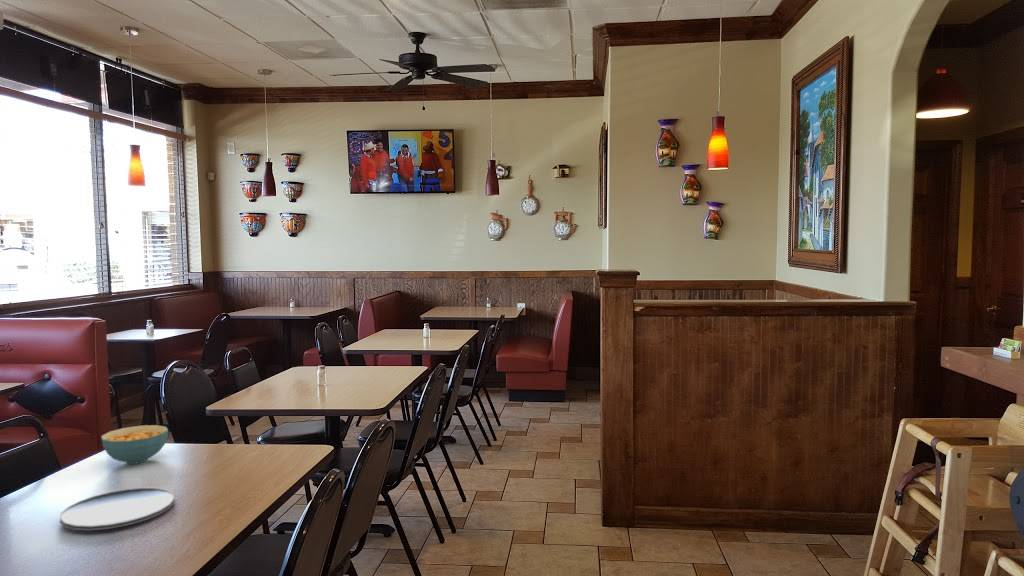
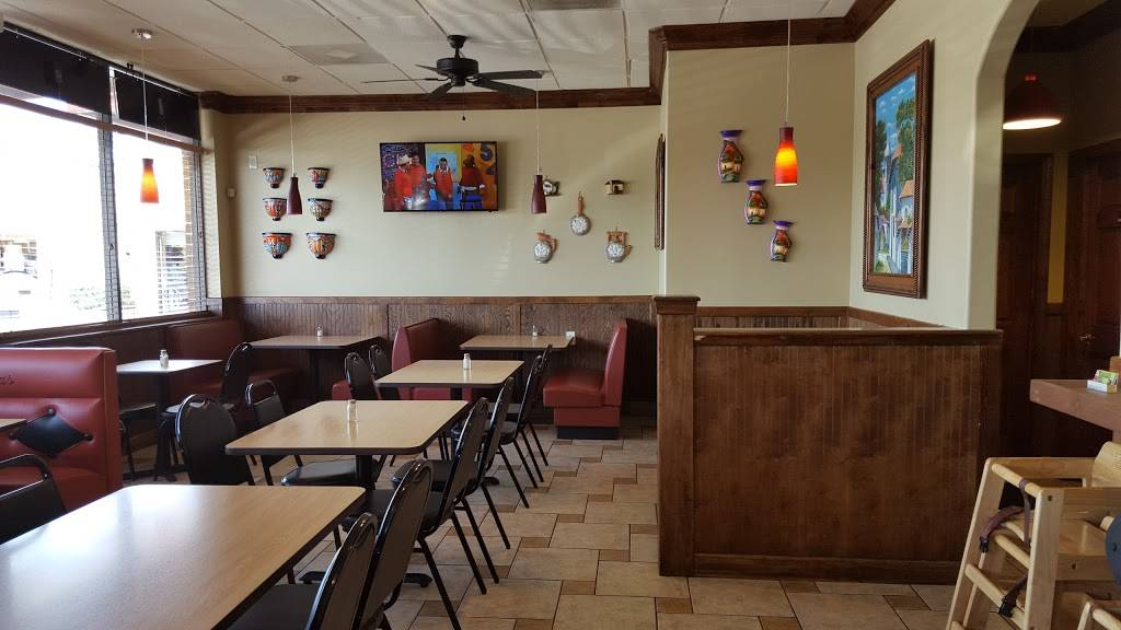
- plate (119, 509)
- cereal bowl (135, 447)
